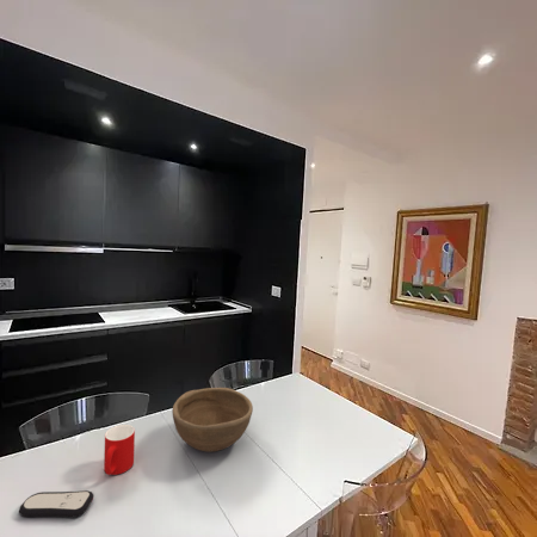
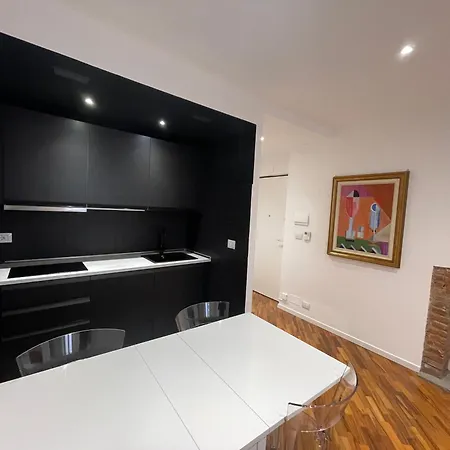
- bowl (212, 421)
- cup (116, 452)
- remote control (56, 502)
